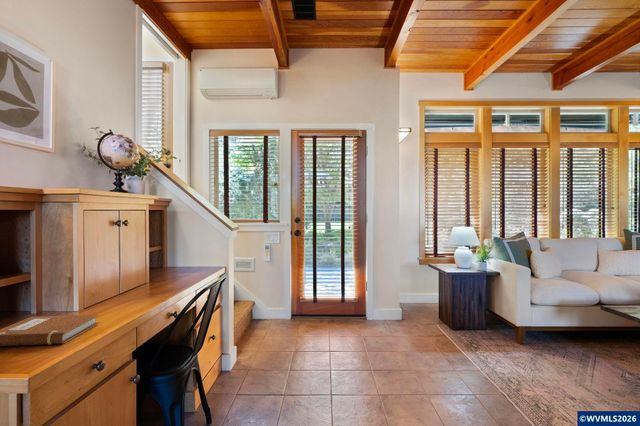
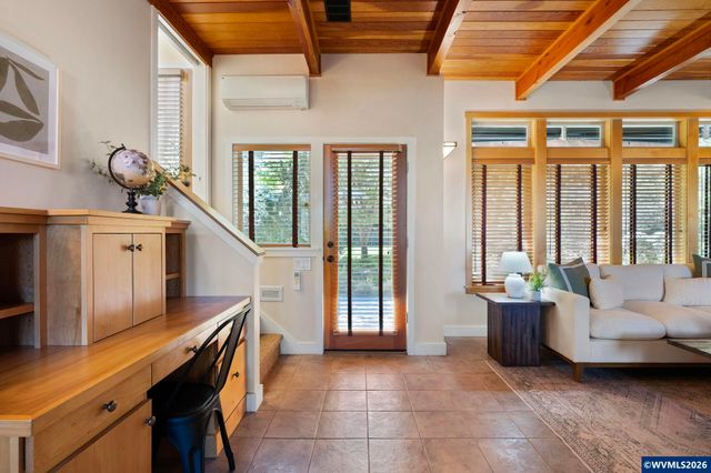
- notebook (43, 329)
